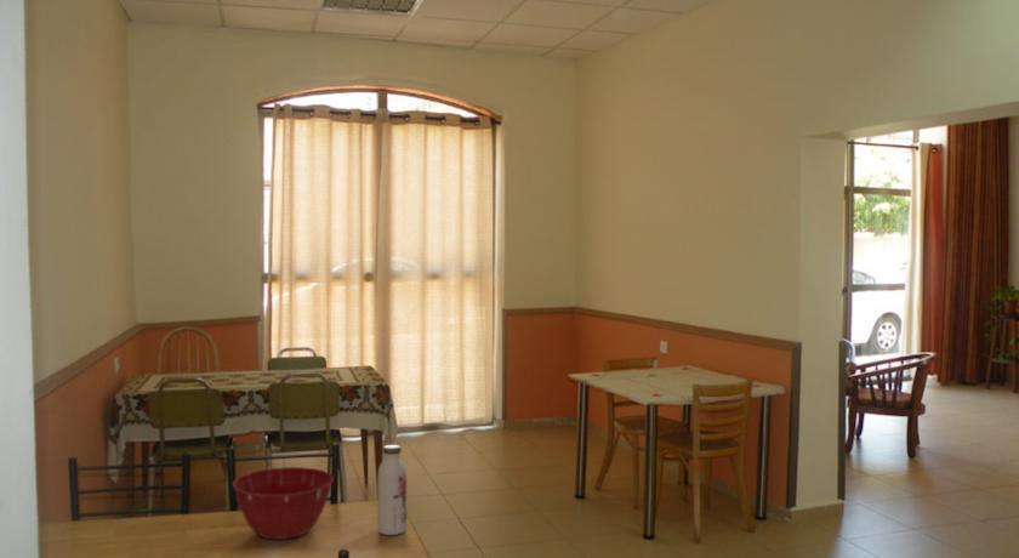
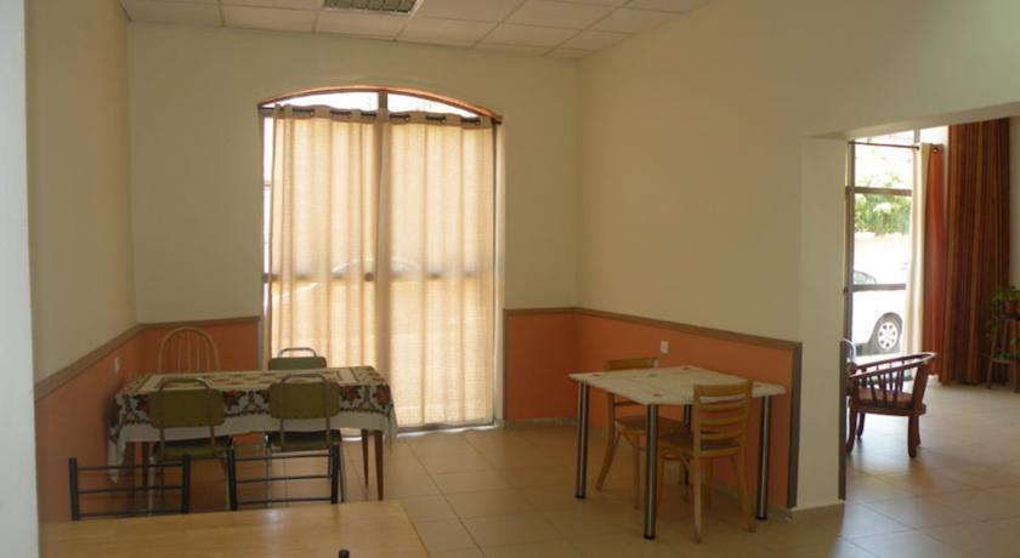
- water bottle (392, 488)
- mixing bowl (284, 505)
